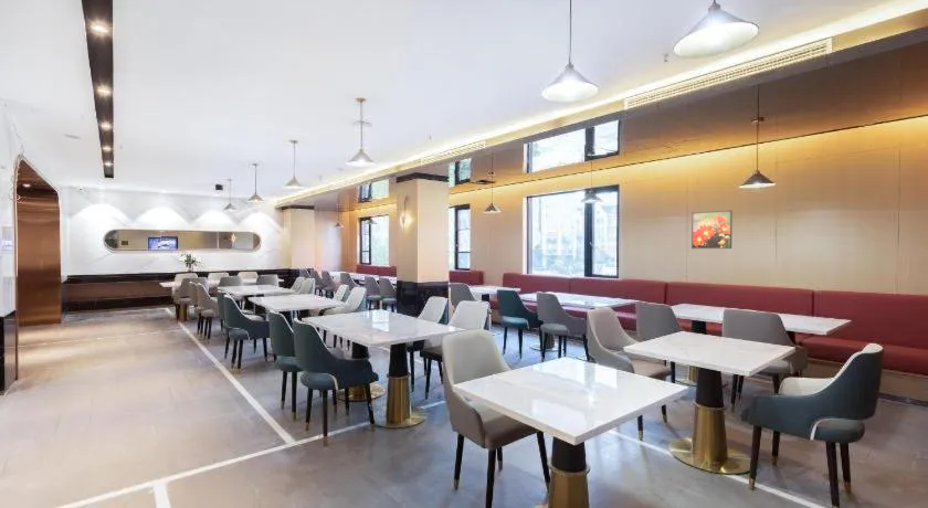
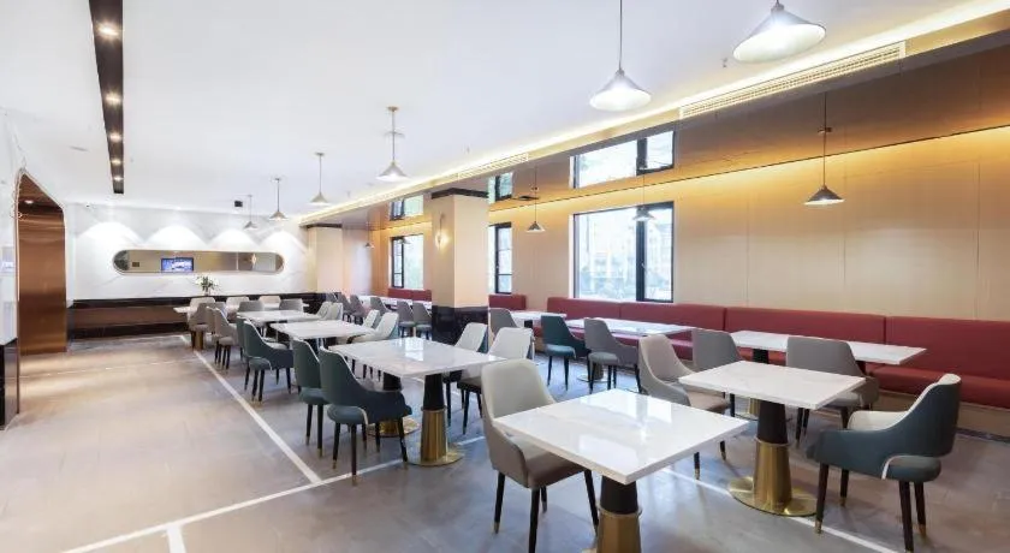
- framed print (710, 230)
